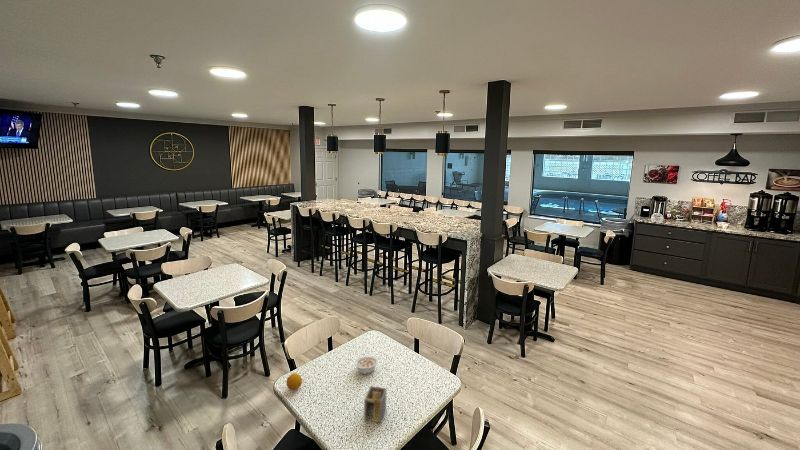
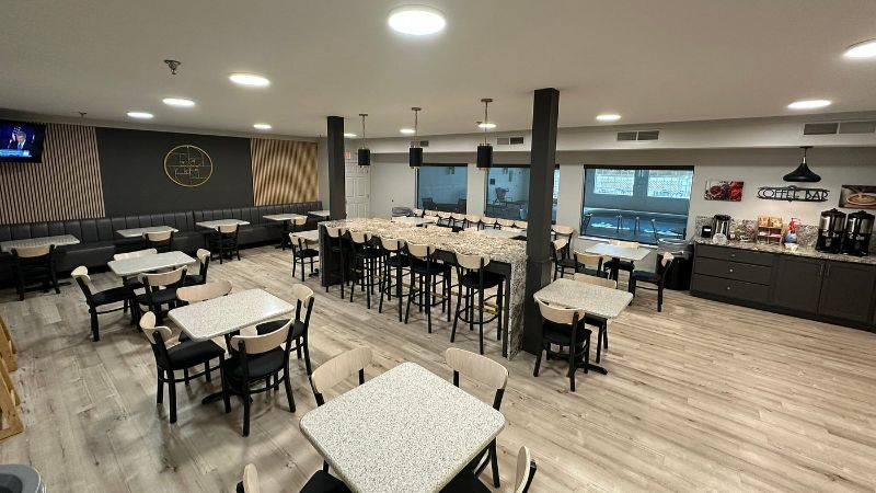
- fruit (294, 381)
- legume (365, 365)
- napkin holder (375, 400)
